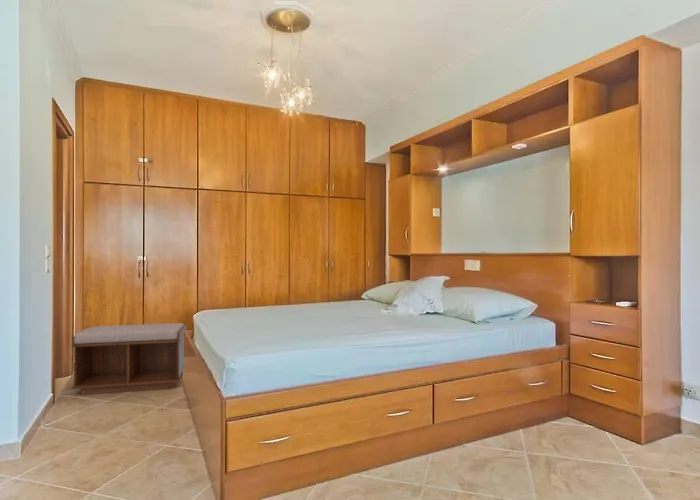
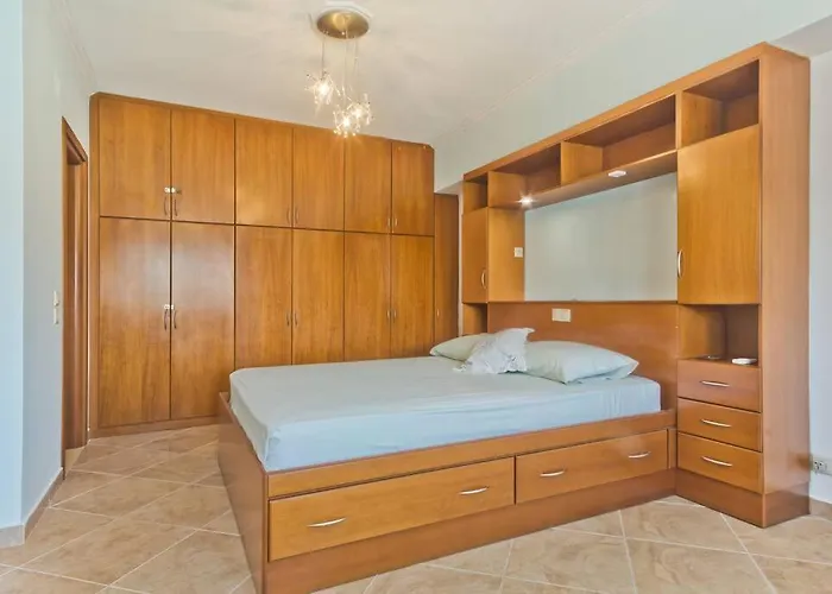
- bench (133, 356)
